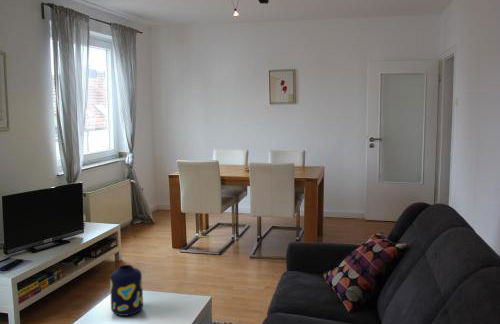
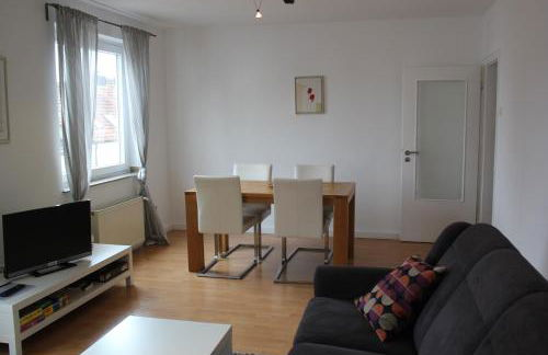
- vase (126, 288)
